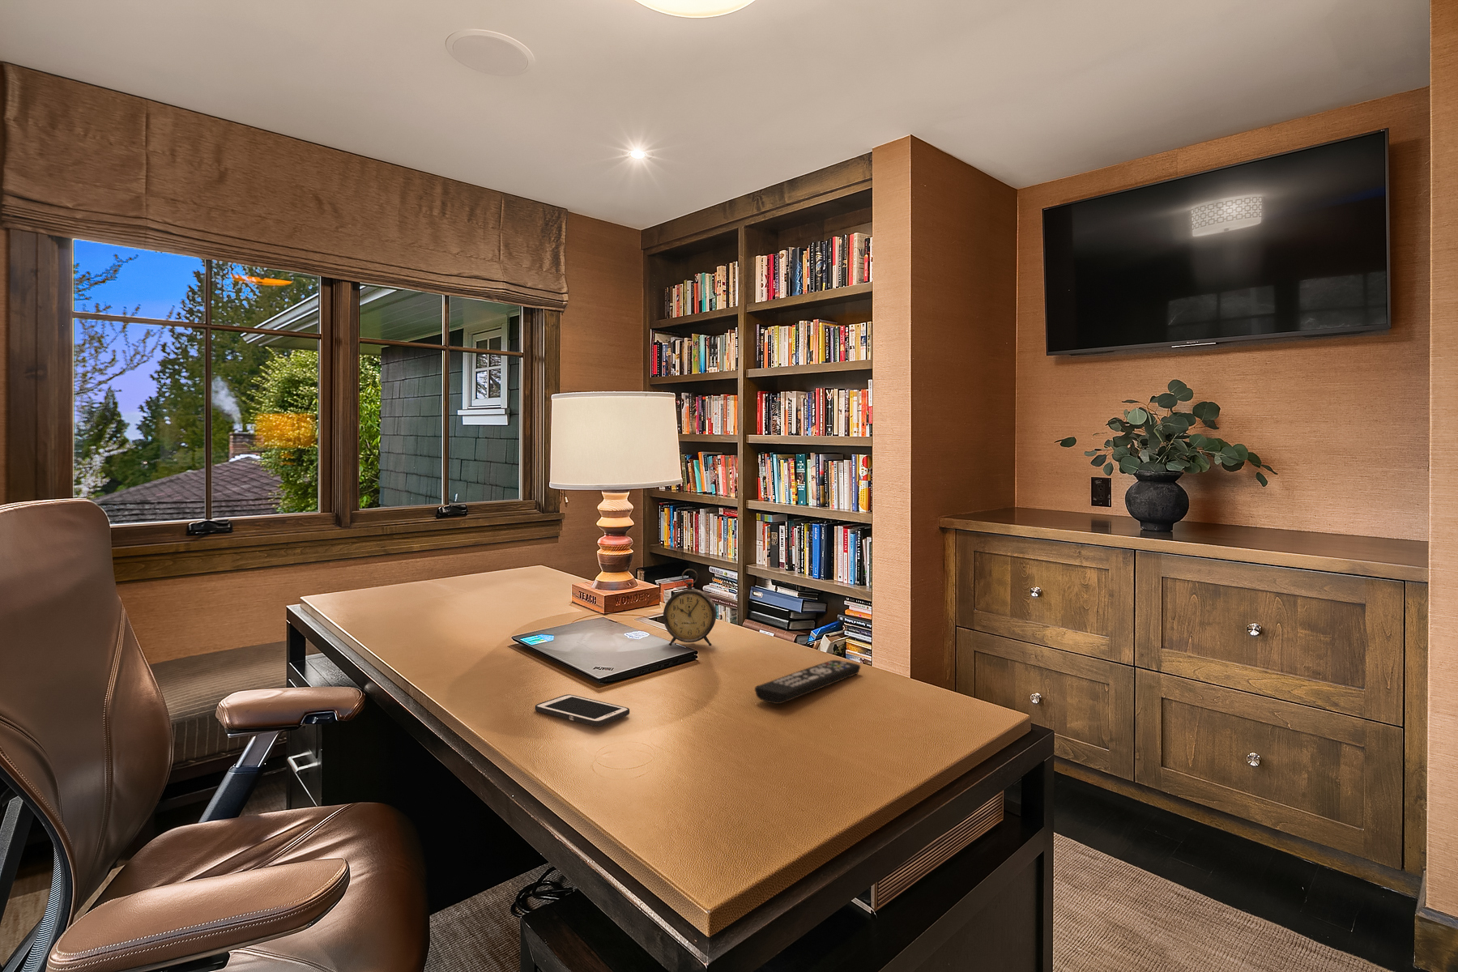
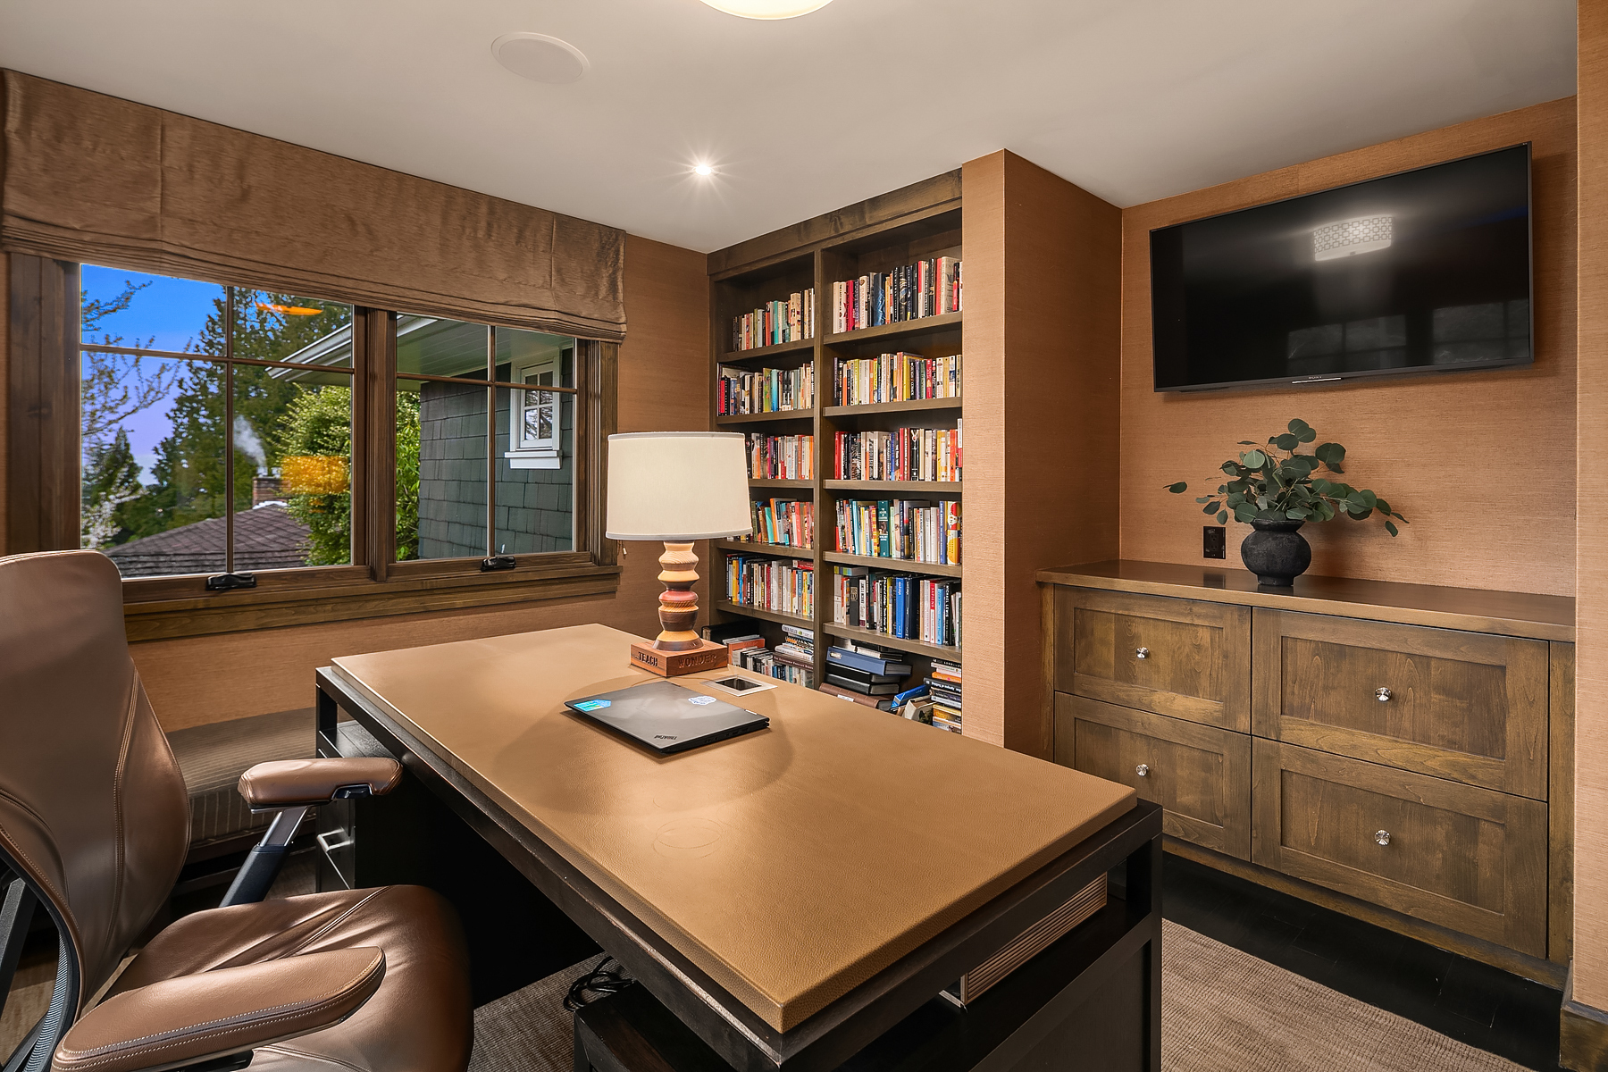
- alarm clock (690, 606)
- cell phone (581, 709)
- remote control (810, 680)
